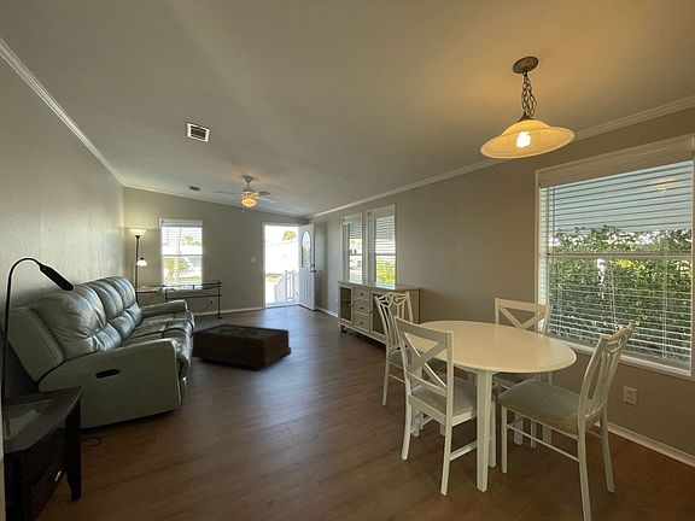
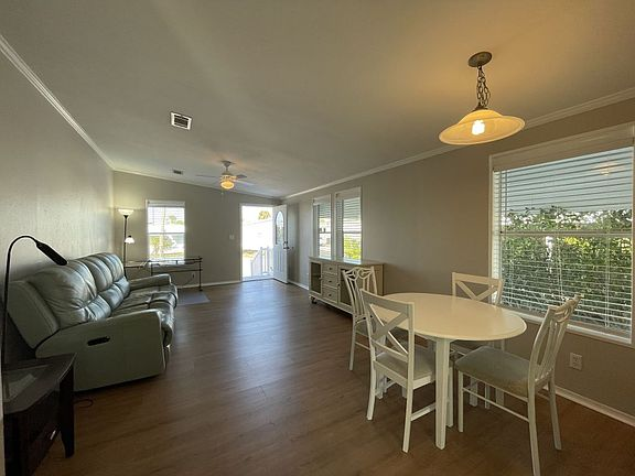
- coffee table (241, 345)
